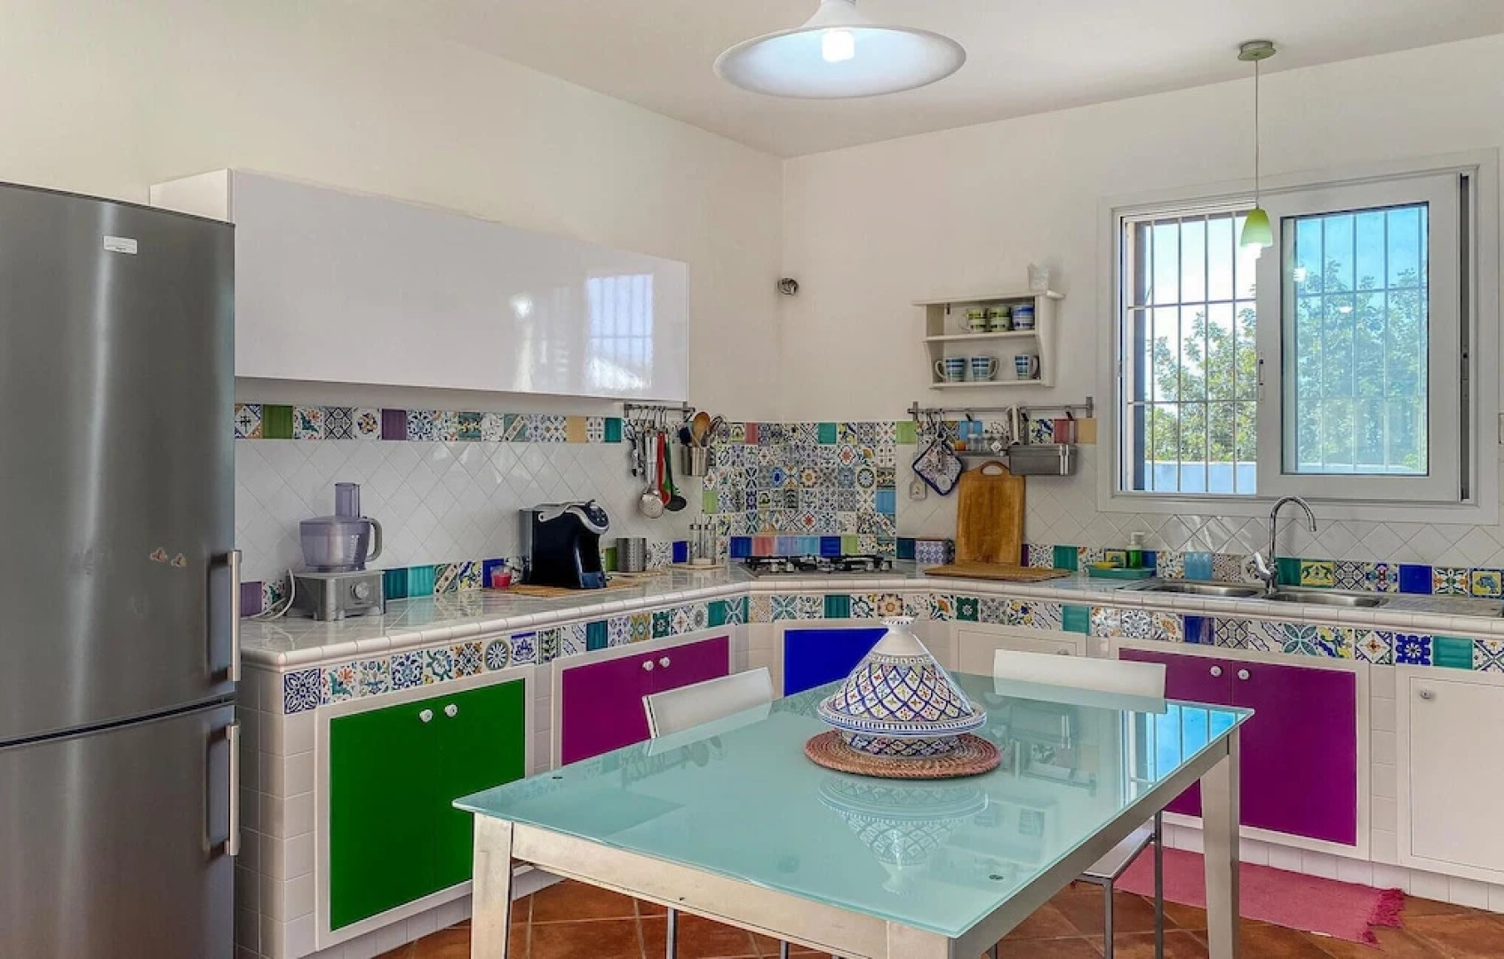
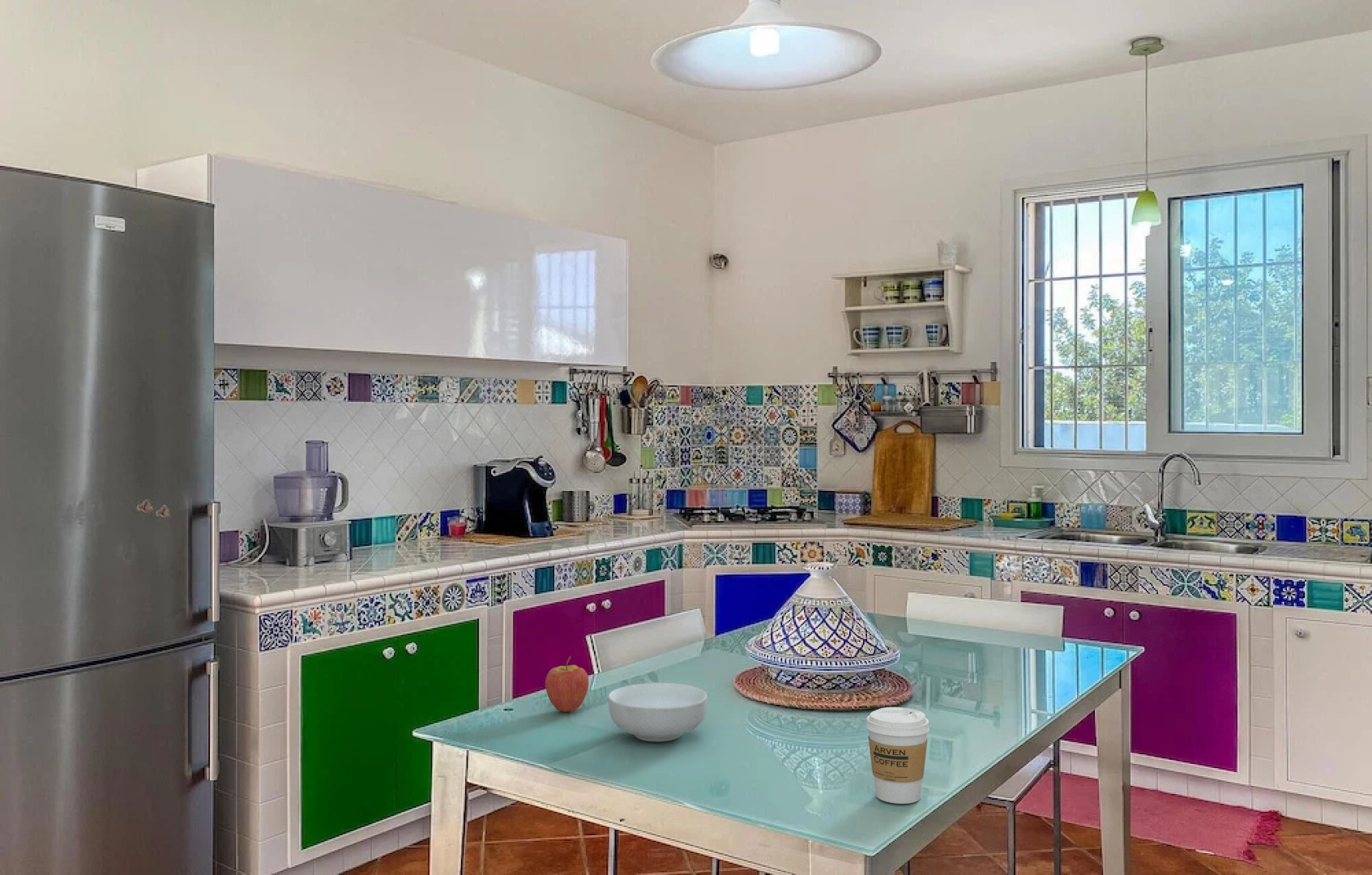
+ coffee cup (897, 753)
+ cereal bowl (657, 715)
+ fruit (566, 683)
